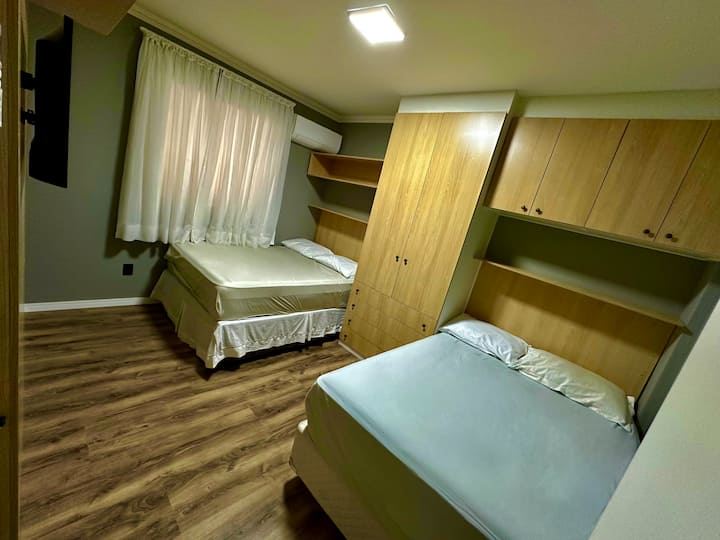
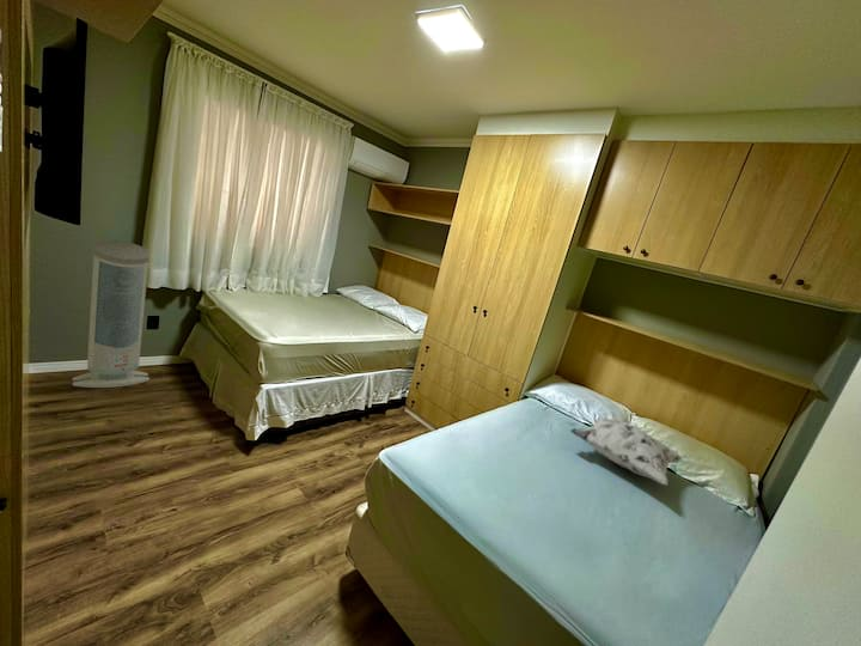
+ air purifier (117, 313)
+ decorative pillow (627, 445)
